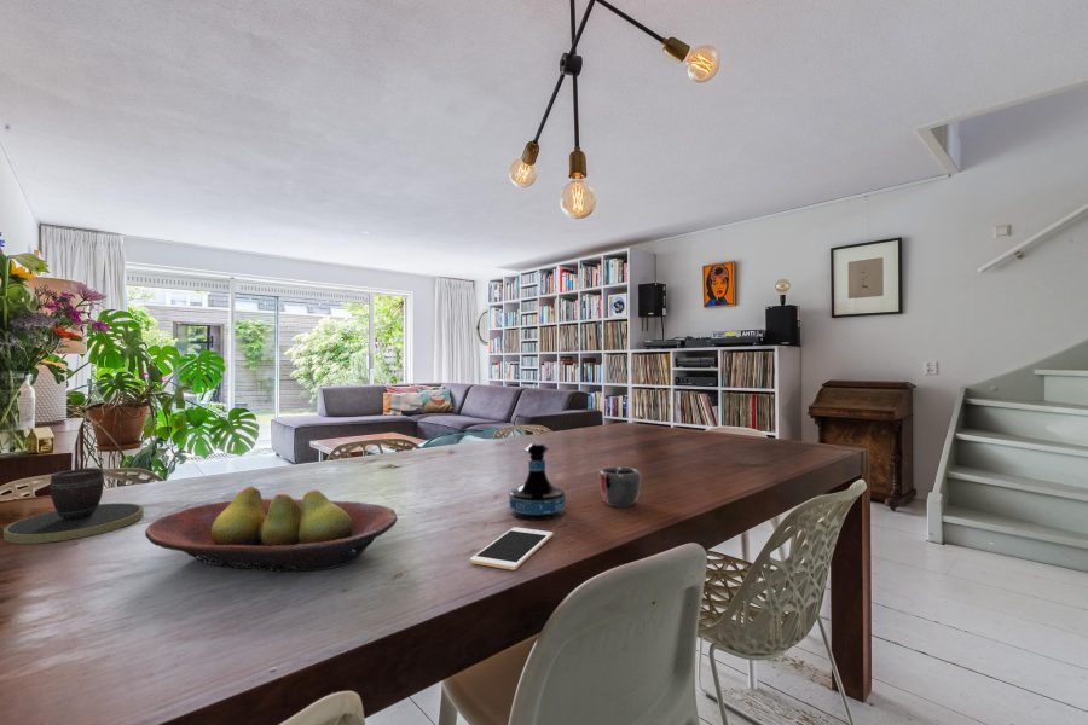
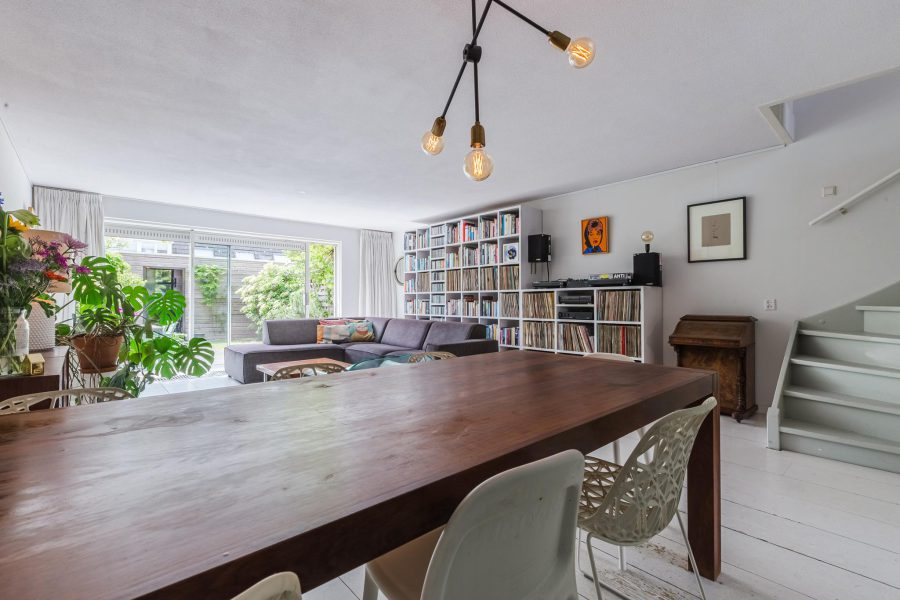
- fruit bowl (277, 522)
- mug (618, 485)
- cell phone (514, 546)
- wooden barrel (77, 498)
- tequila bottle (537, 477)
